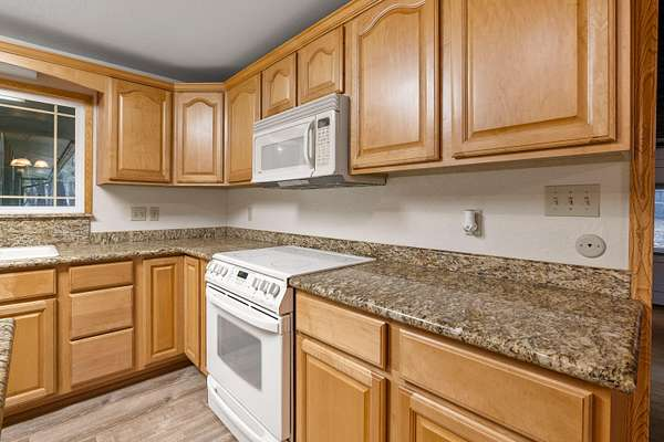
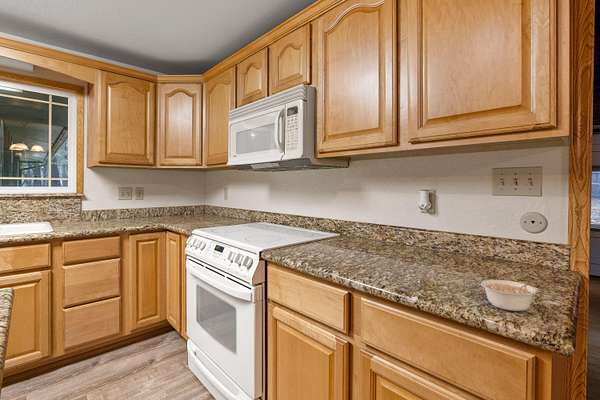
+ legume (508, 293)
